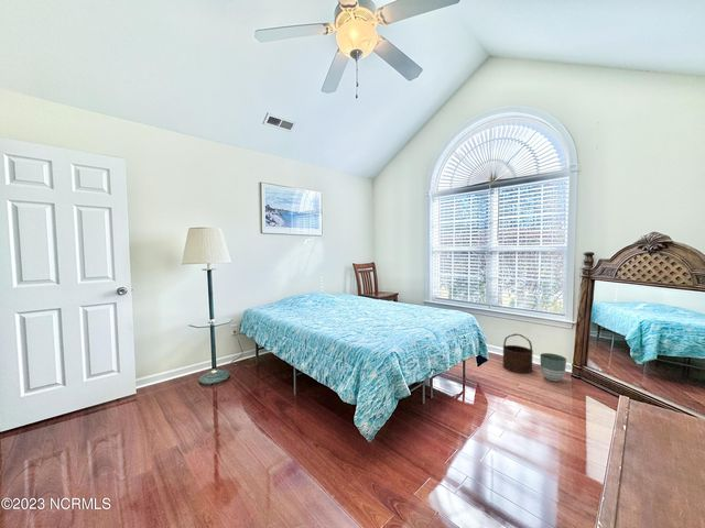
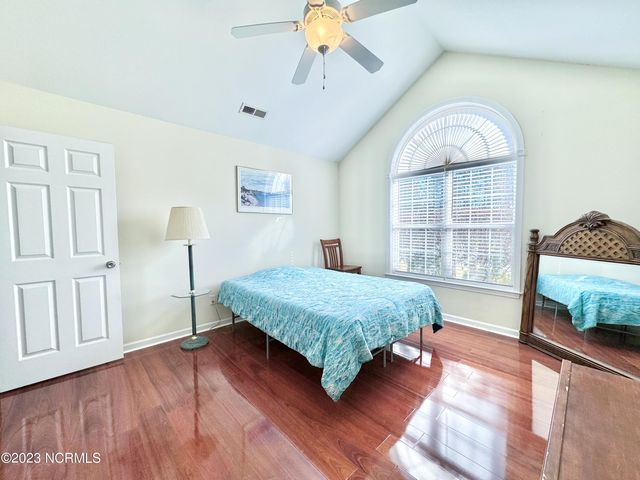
- planter (552, 367)
- wooden bucket (517, 351)
